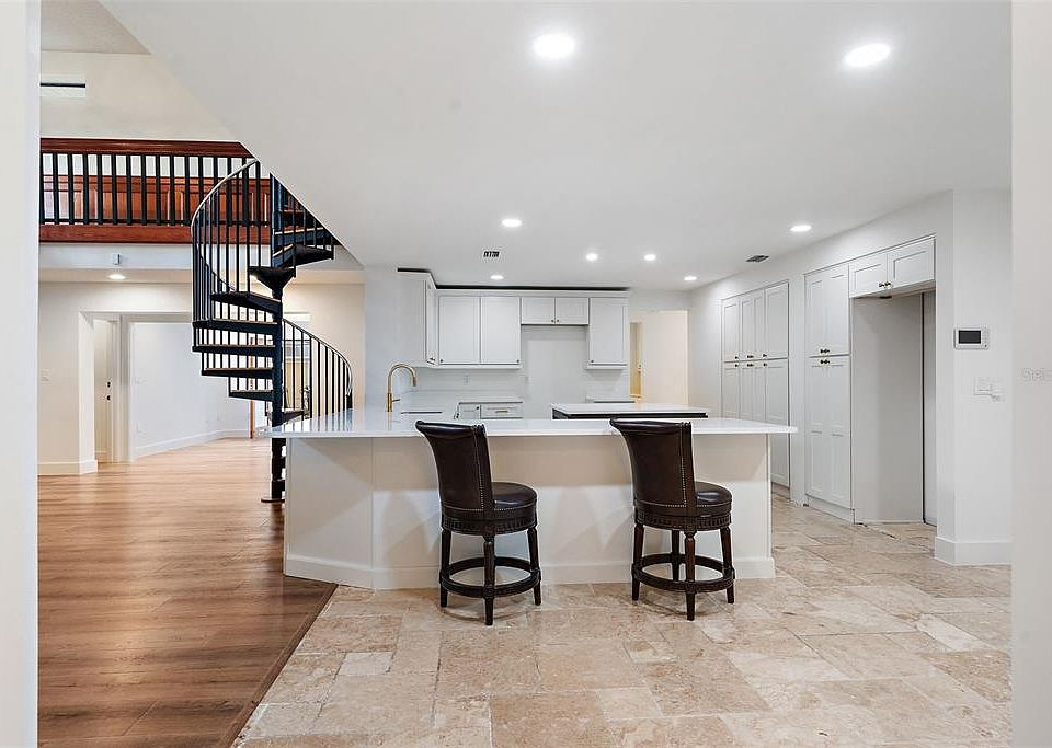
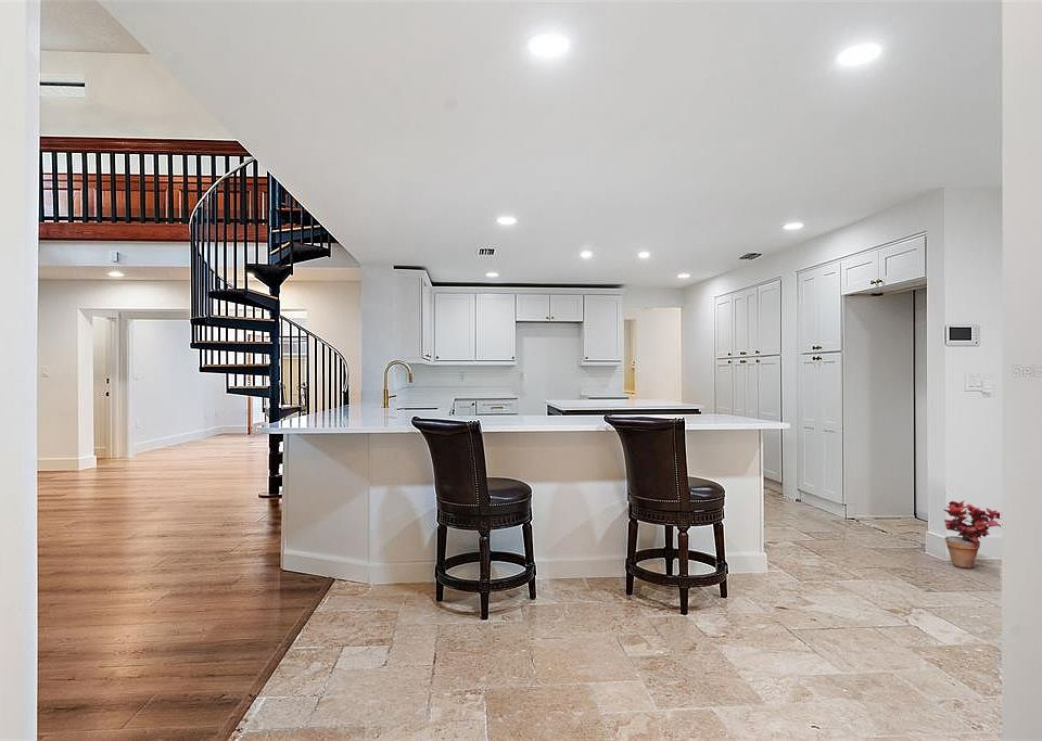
+ potted plant (968, 534)
